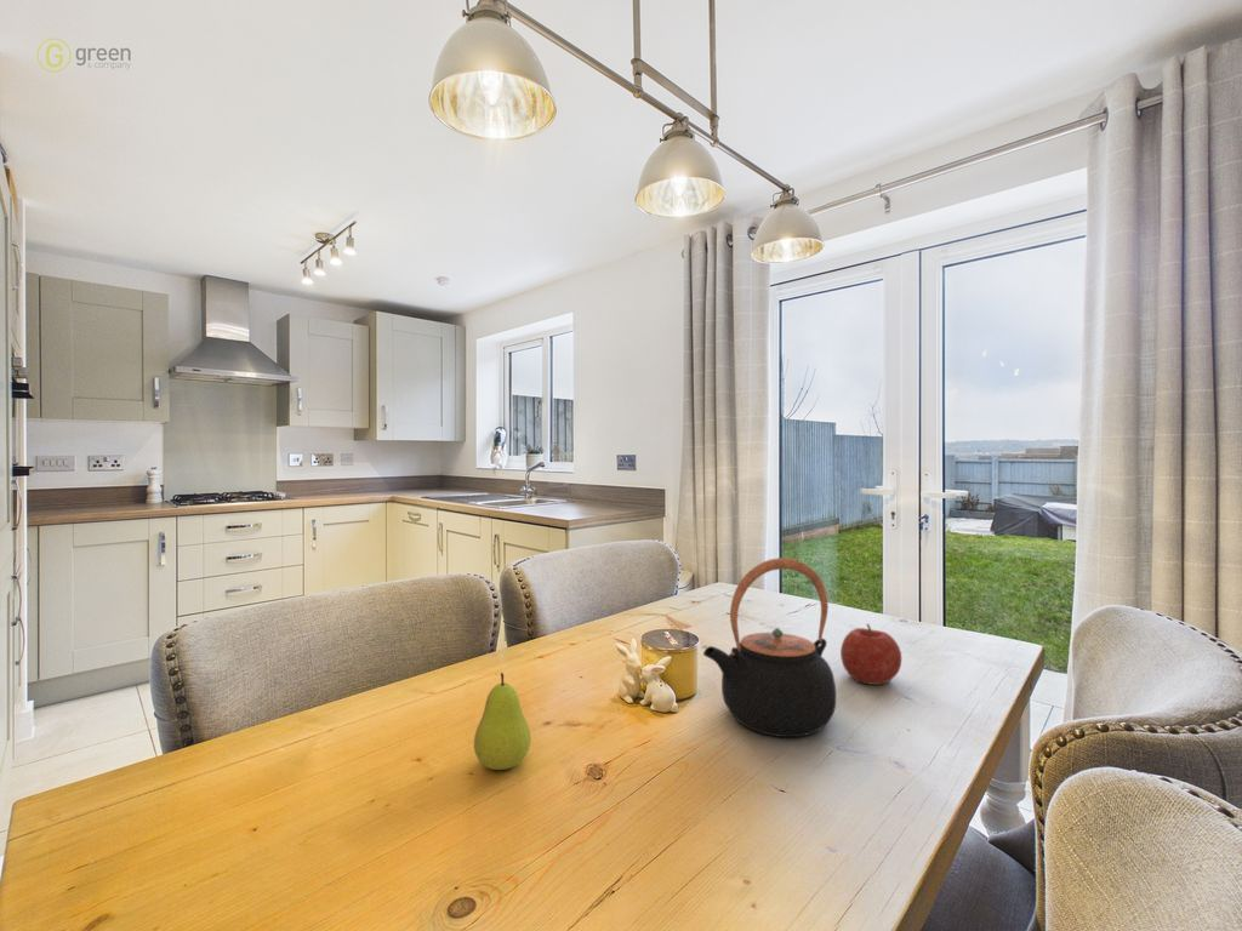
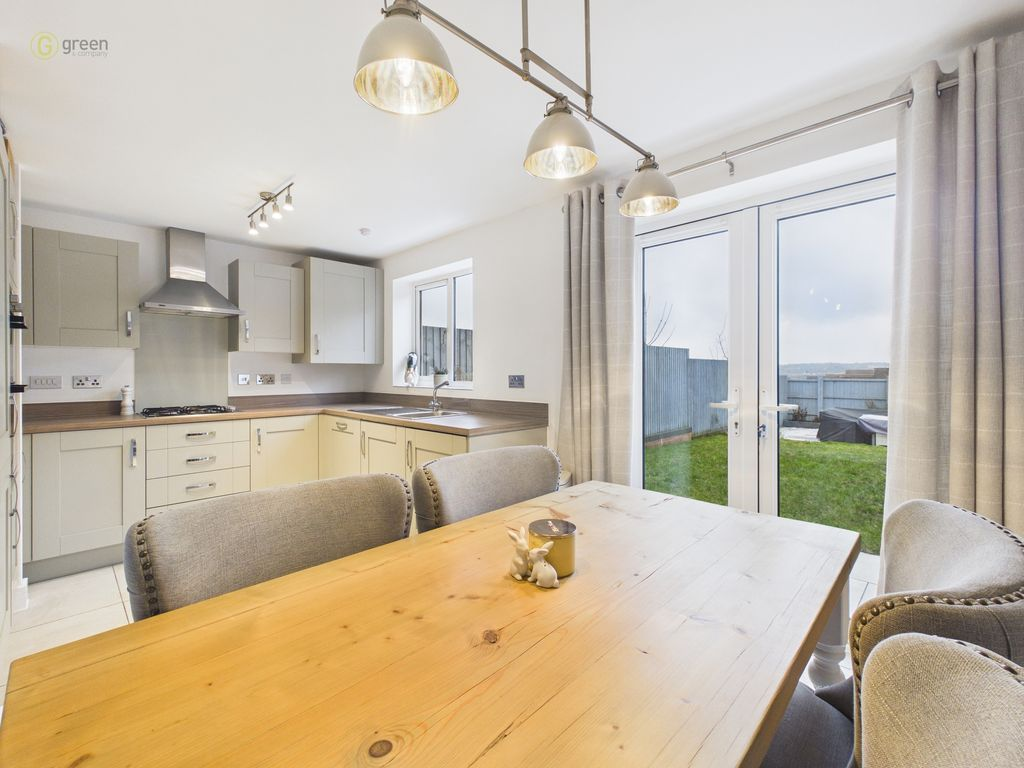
- teapot (768, 639)
- fruit (868, 651)
- fruit (502, 716)
